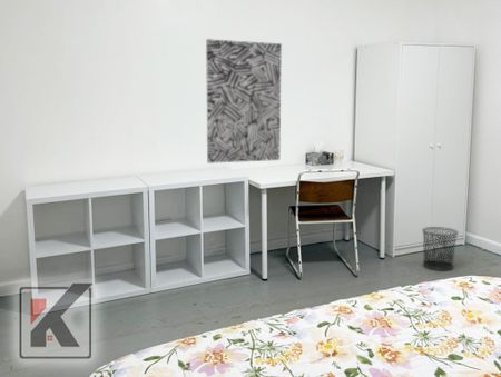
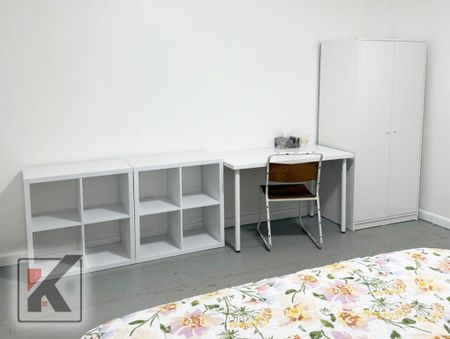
- waste bin (439, 248)
- wall art (244, 102)
